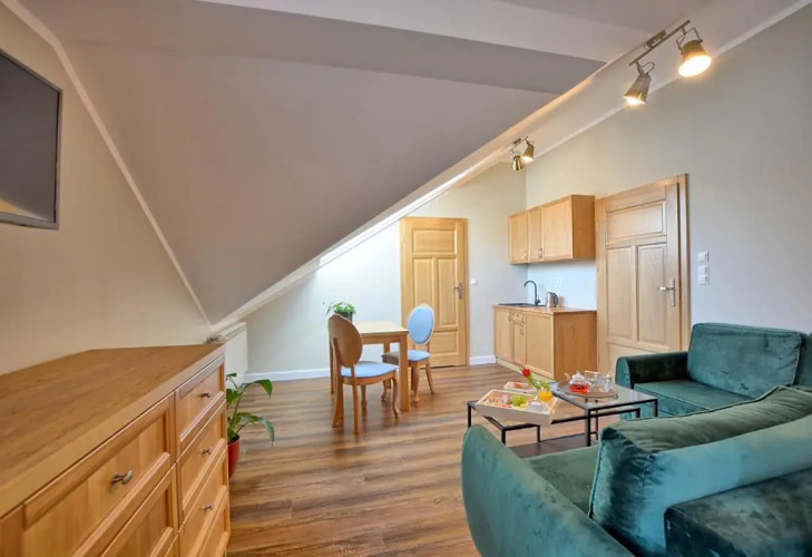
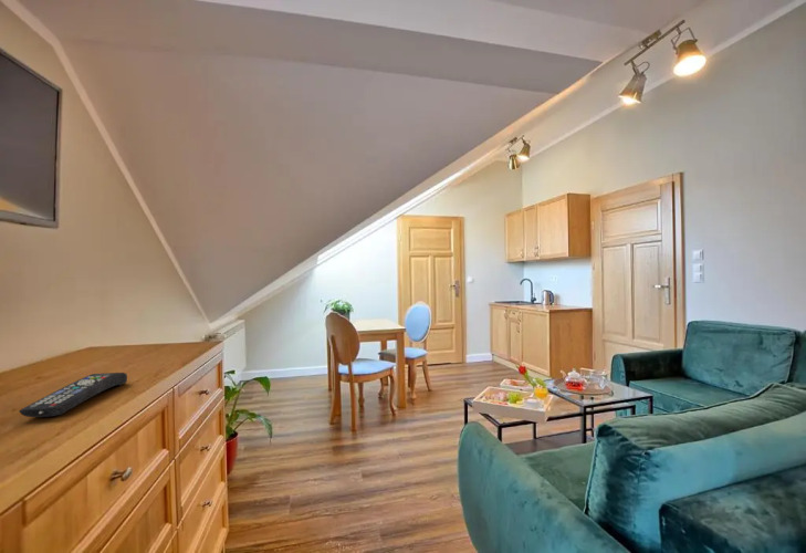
+ remote control (82, 390)
